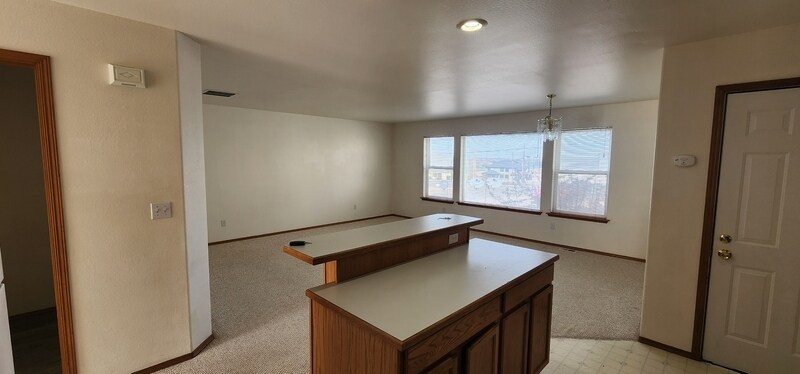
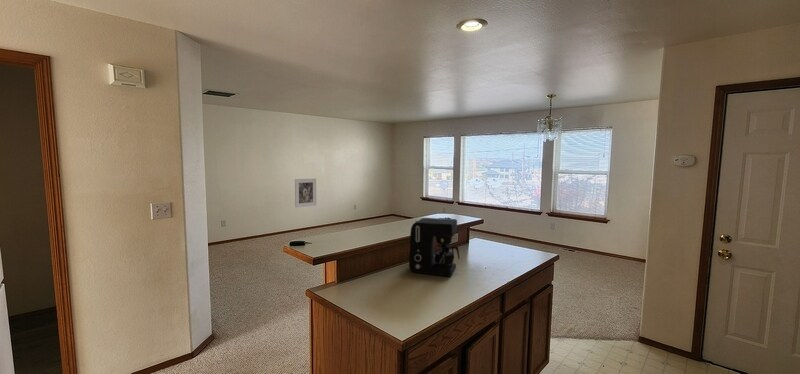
+ coffee maker (437, 245)
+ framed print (305, 192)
